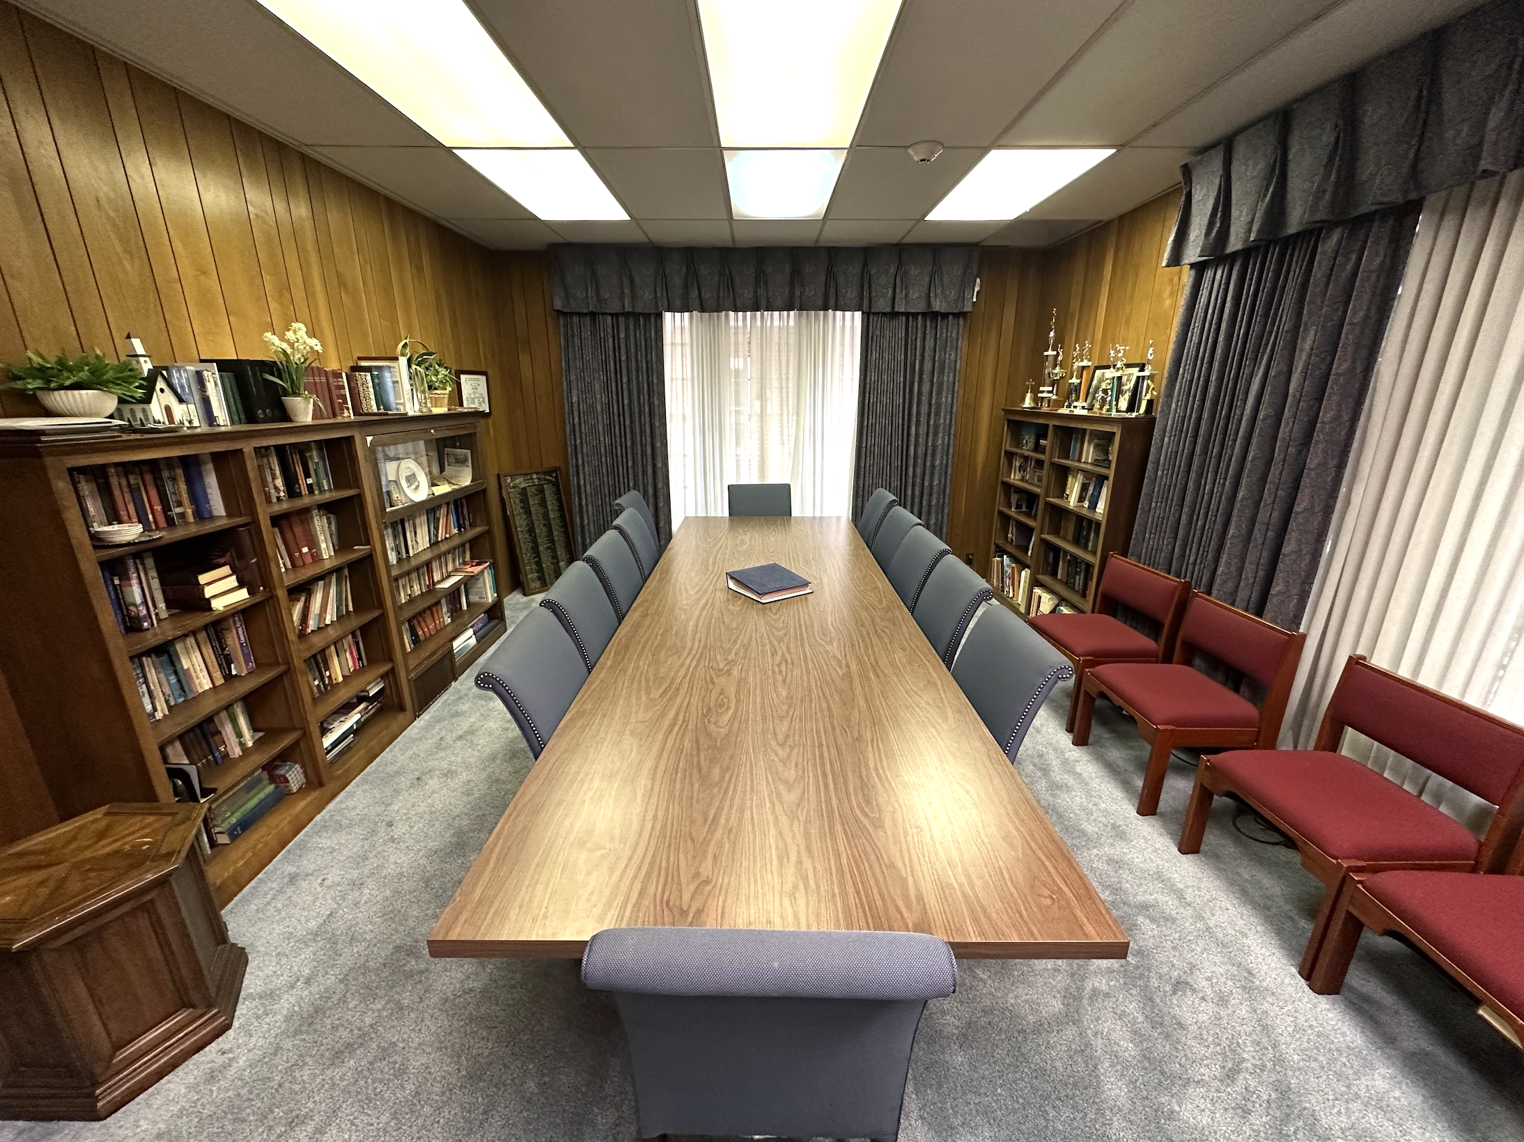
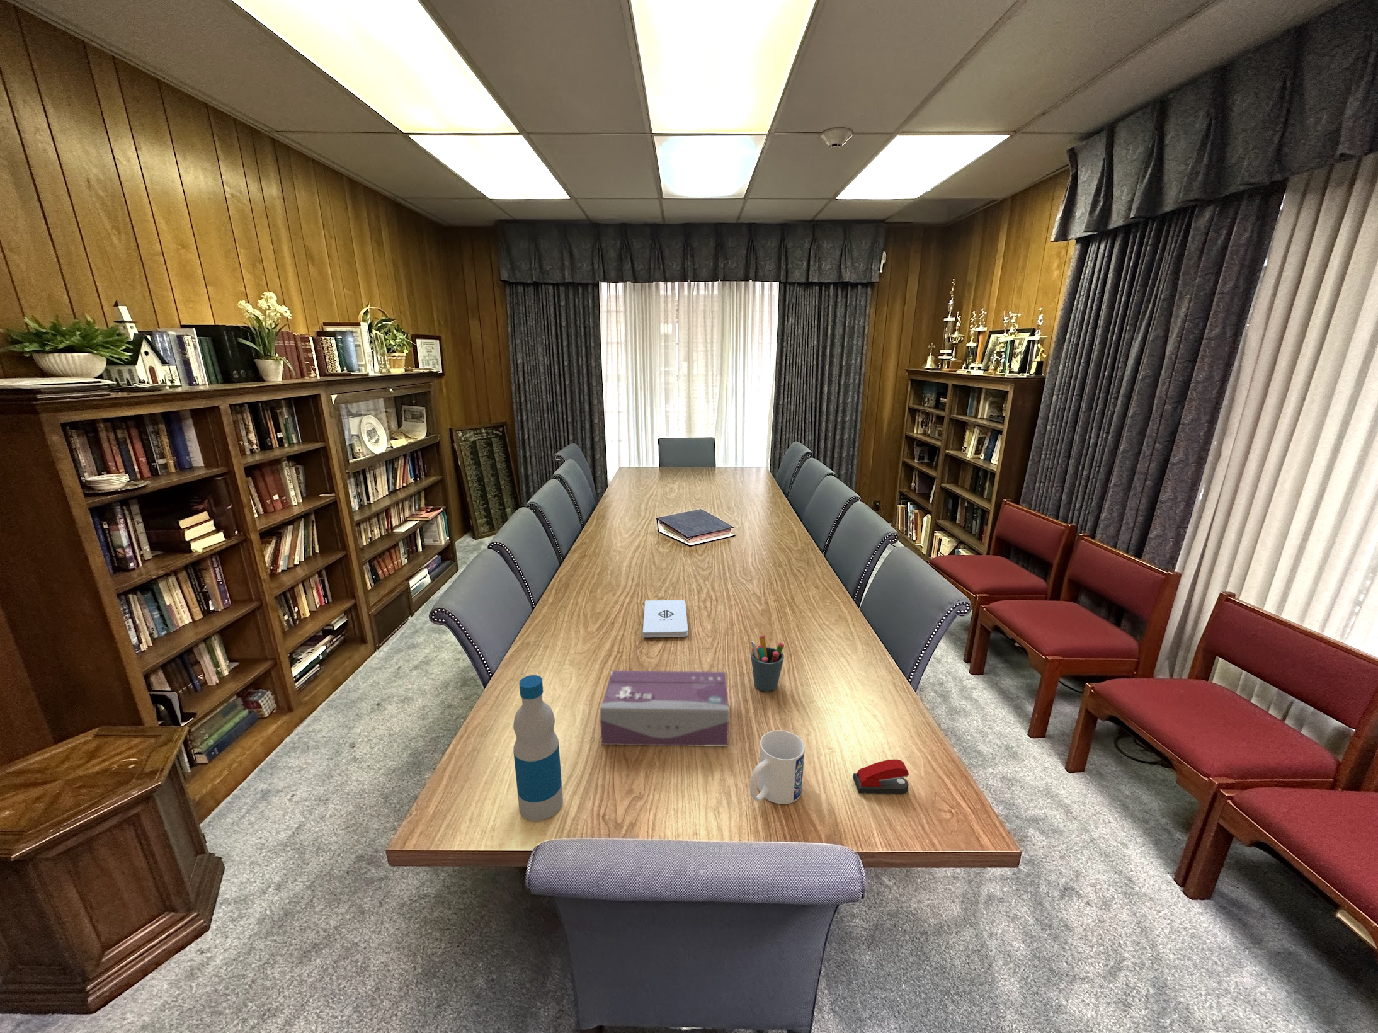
+ tissue box (666, 704)
+ stapler (882, 775)
+ pen holder (766, 662)
+ bottle (536, 744)
+ notepad (665, 617)
+ mug (775, 771)
